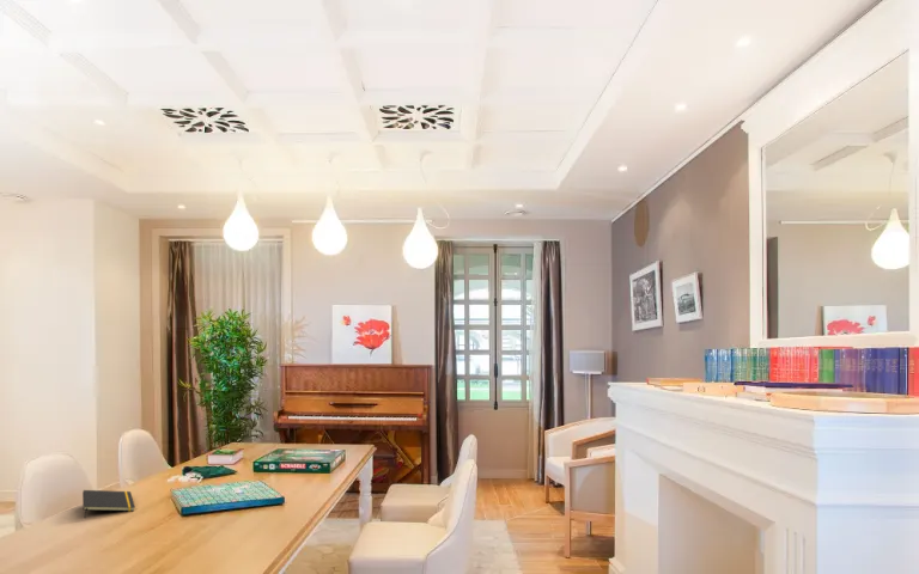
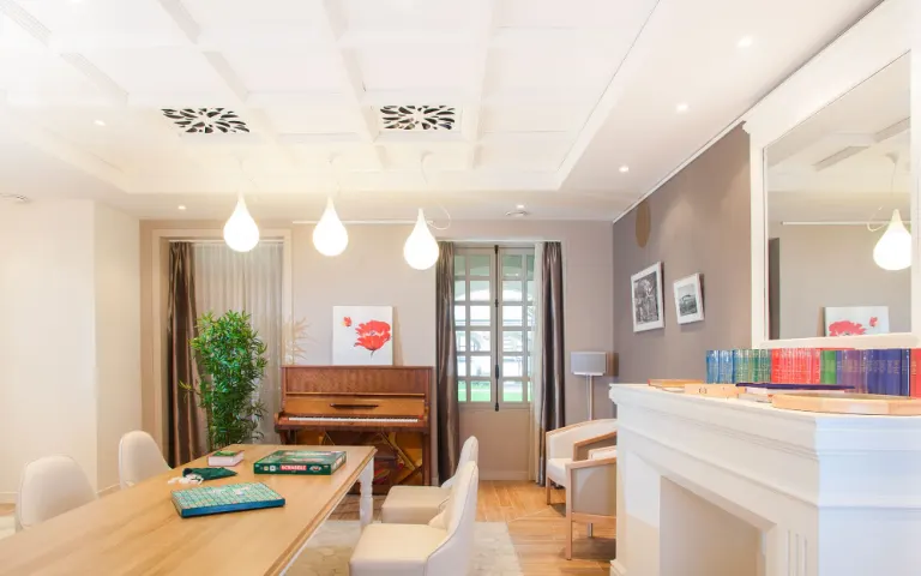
- notepad (108, 500)
